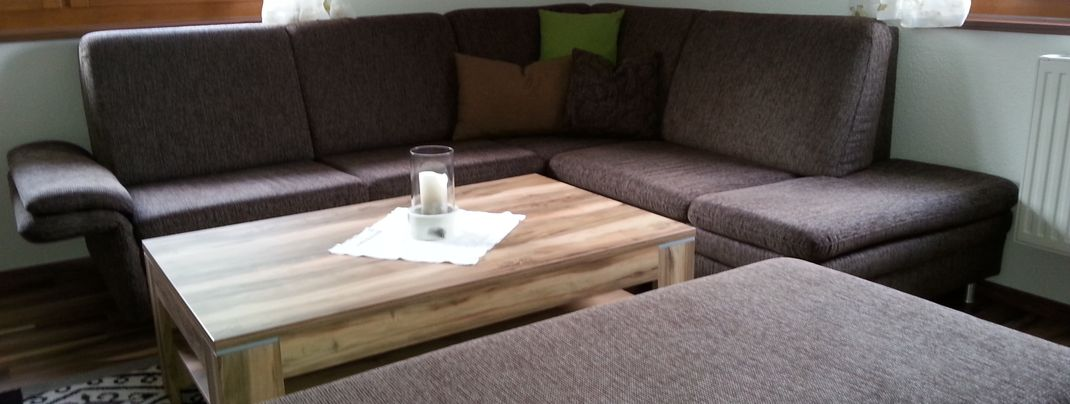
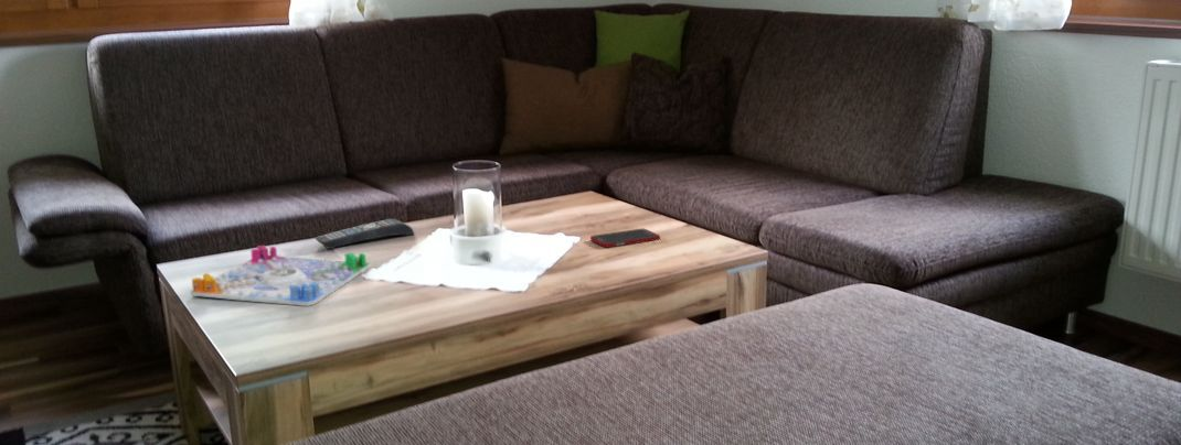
+ board game (283, 272)
+ remote control (365, 232)
+ cell phone (625, 238)
